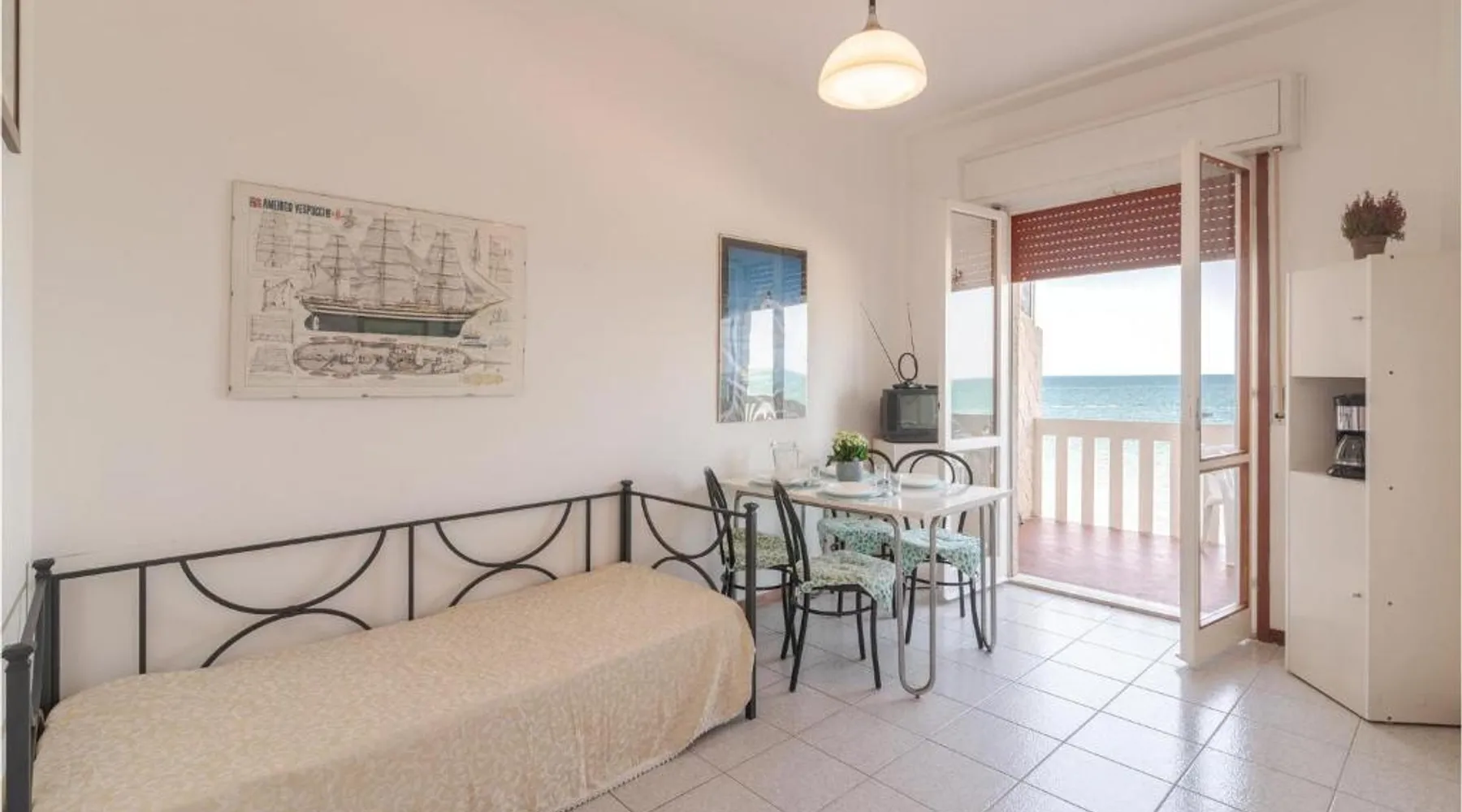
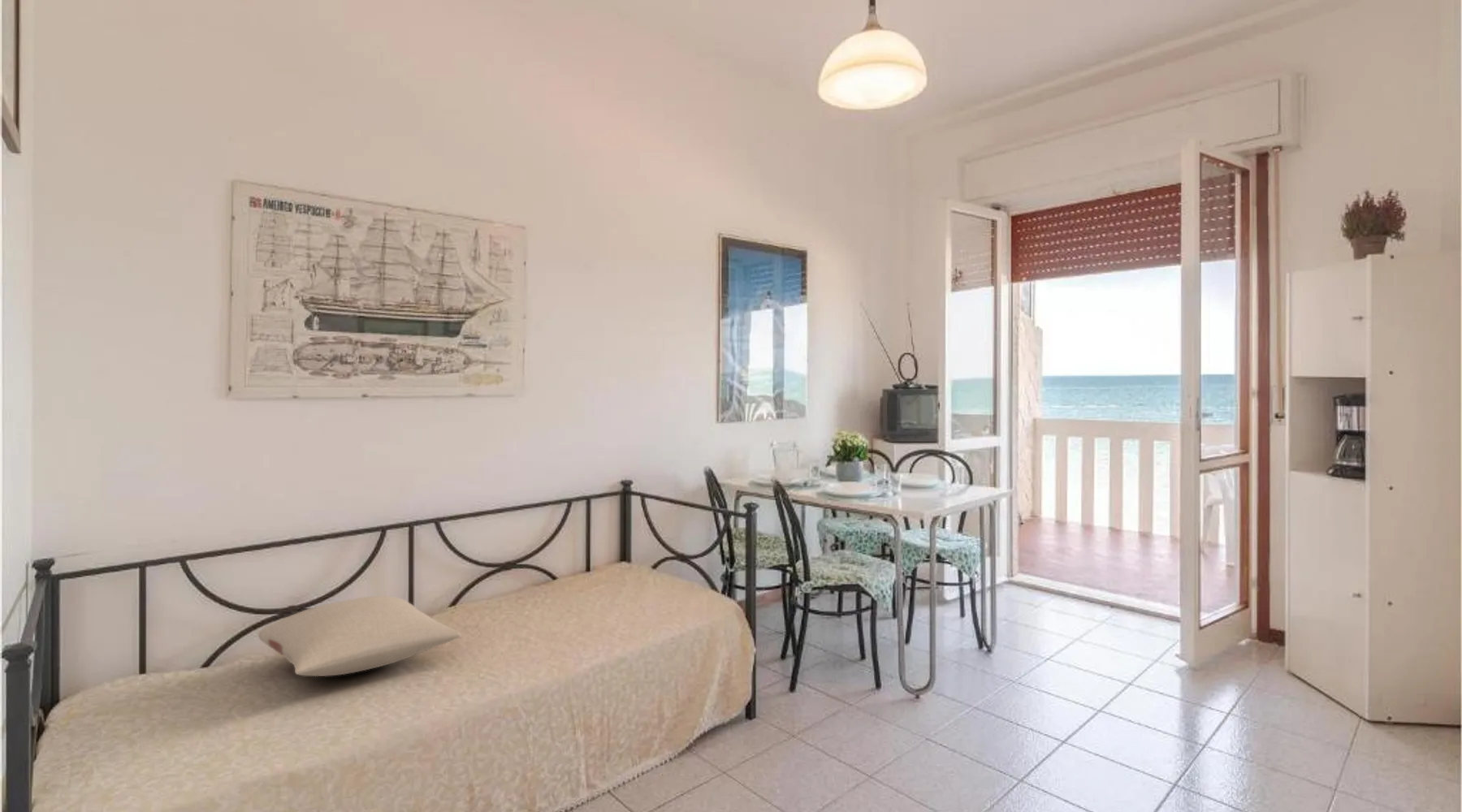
+ pillow (360, 634)
